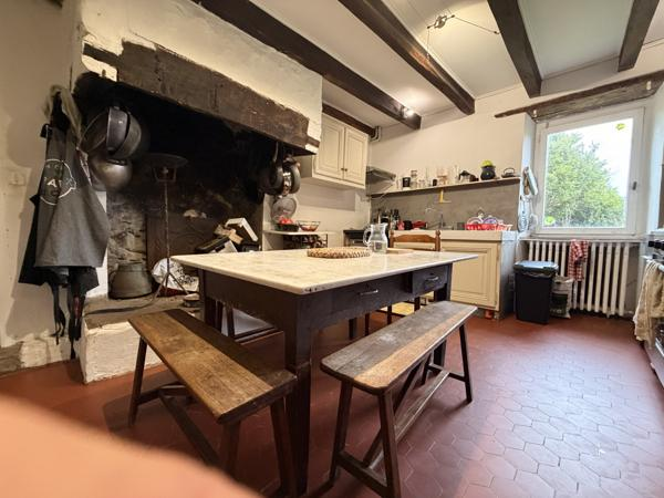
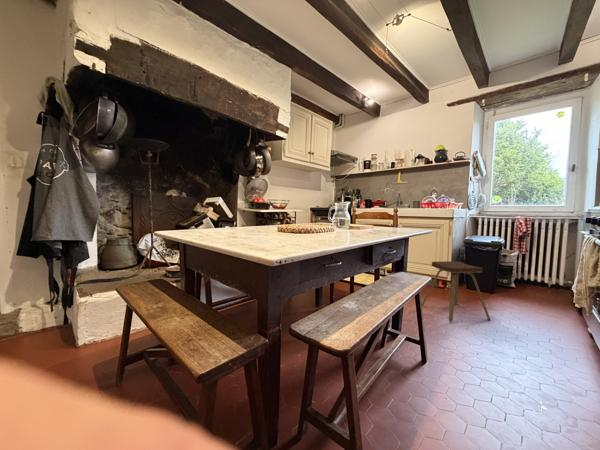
+ music stool (454, 288)
